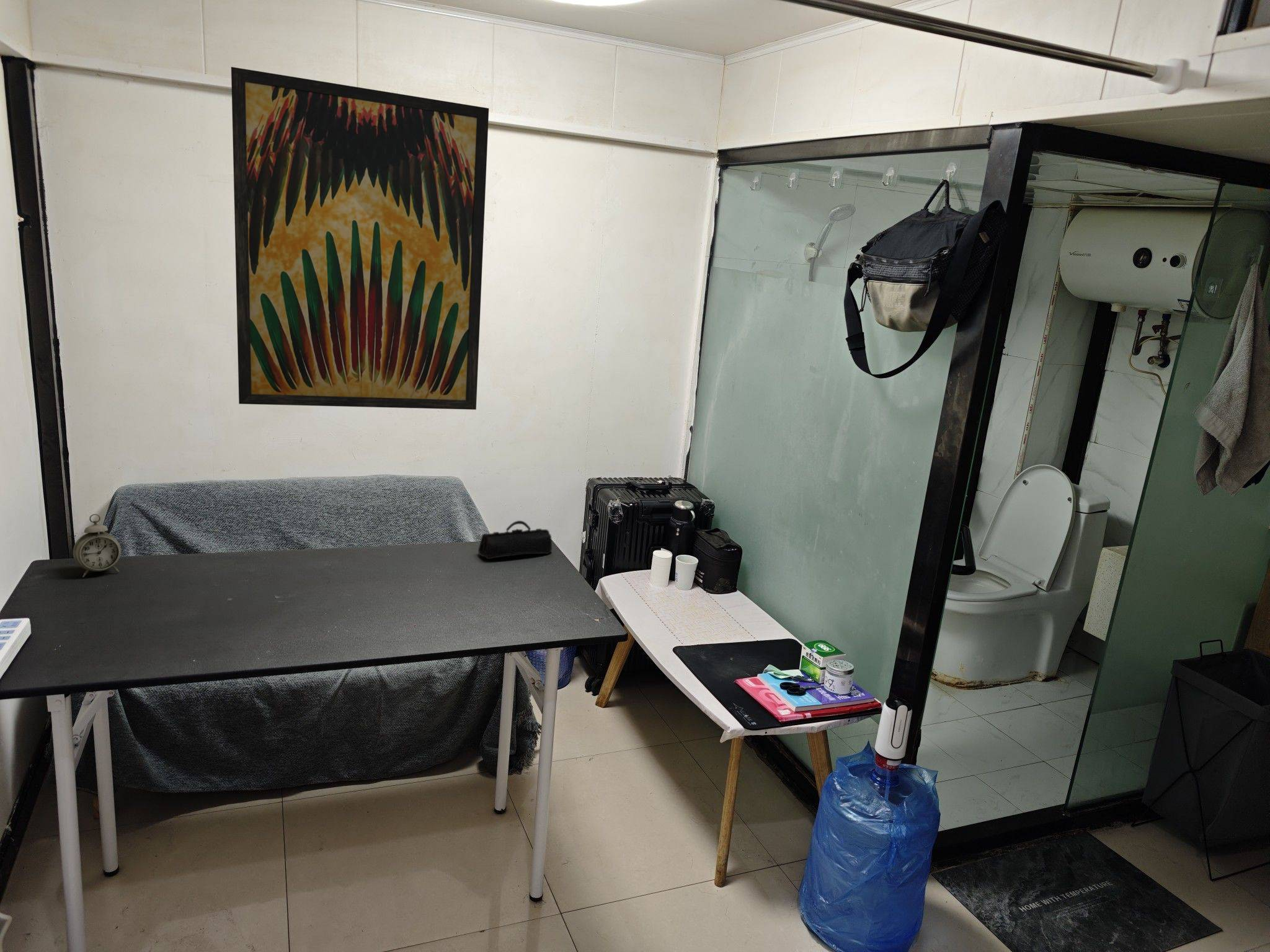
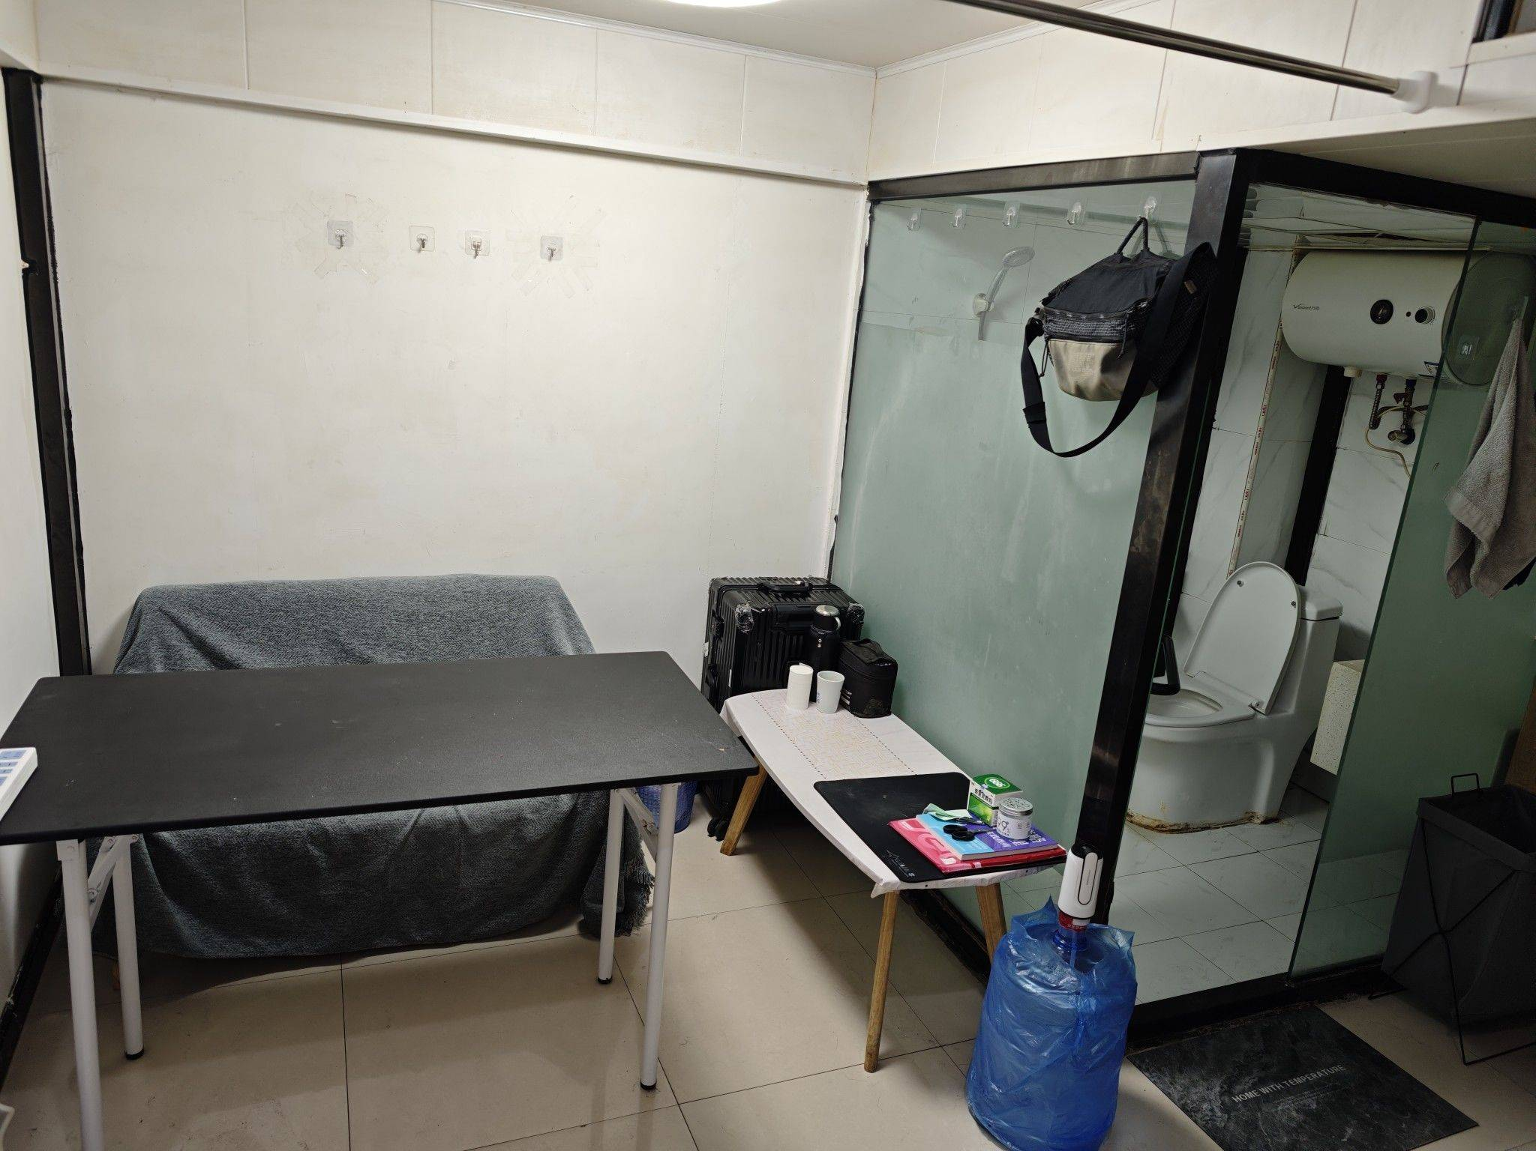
- wall art (365, 254)
- pencil case (516, 537)
- alarm clock (97, 544)
